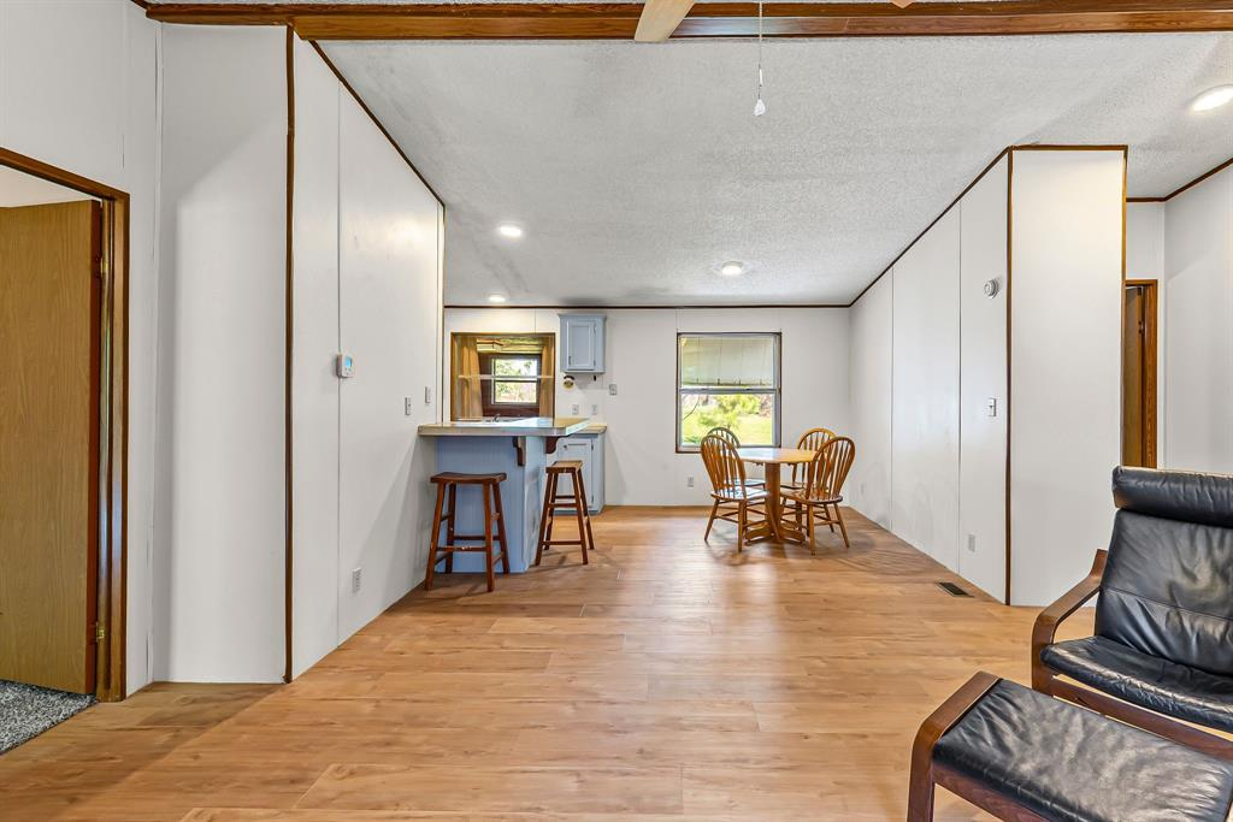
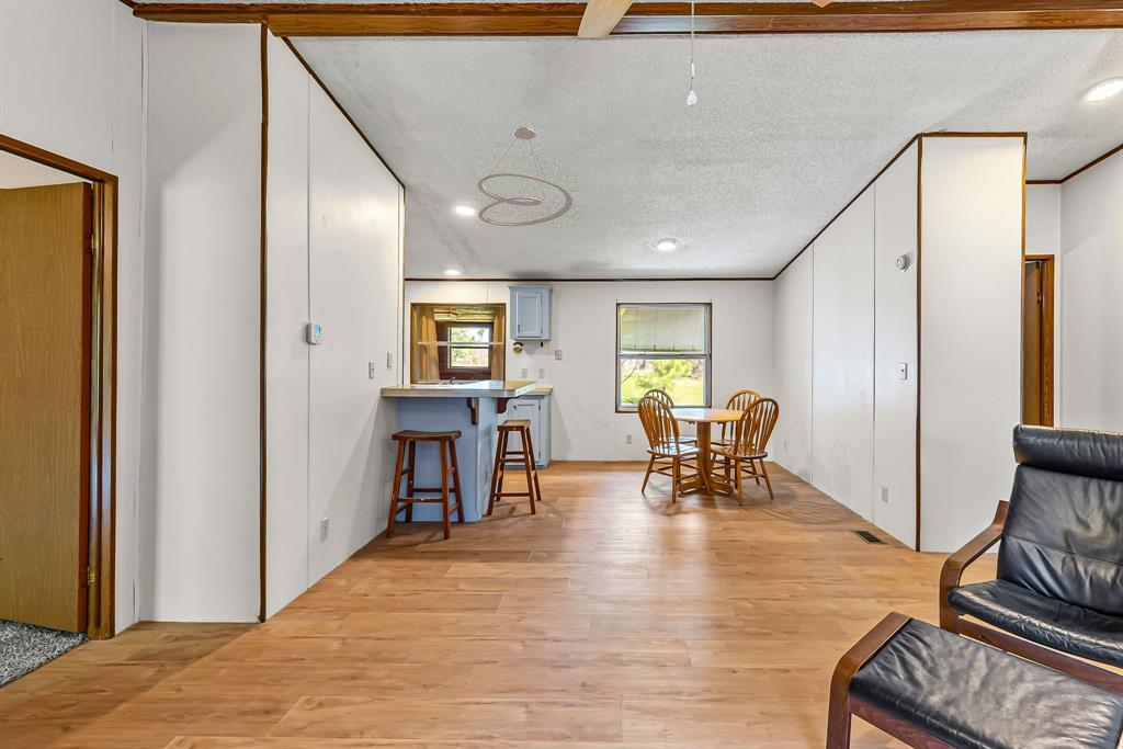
+ ceiling light fixture (524, 174)
